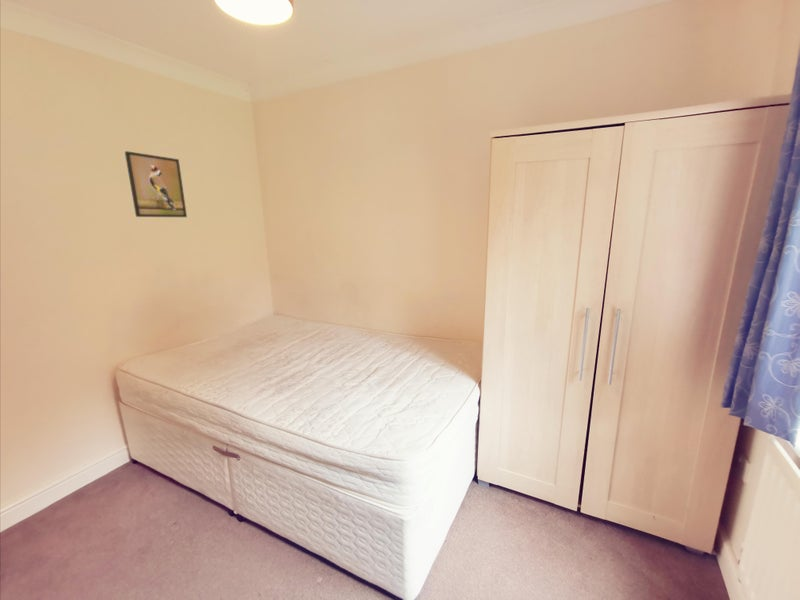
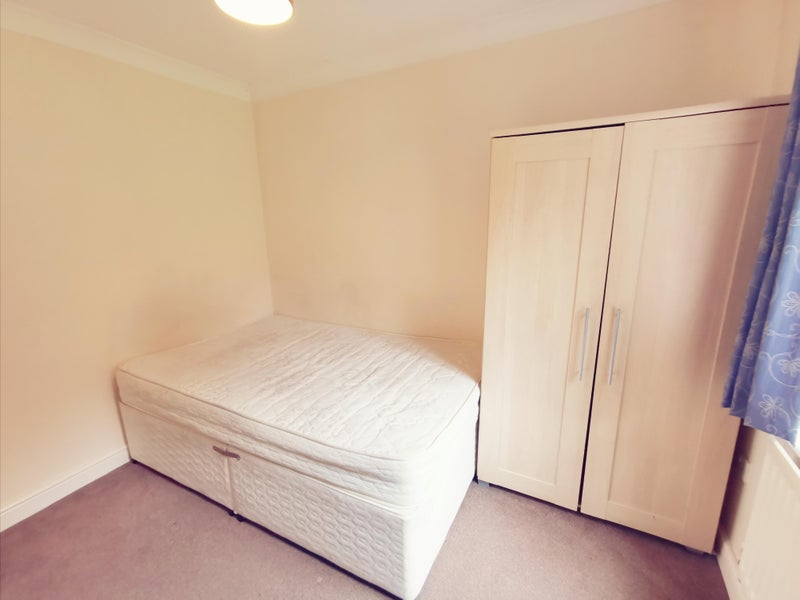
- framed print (158, 186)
